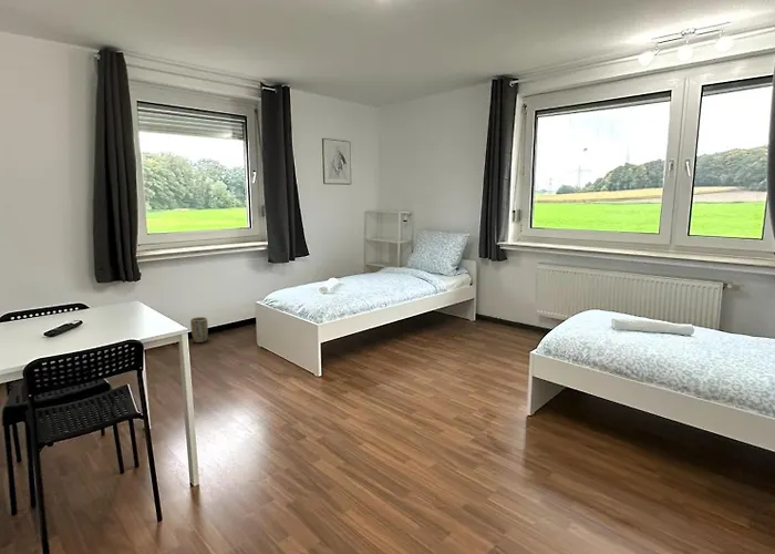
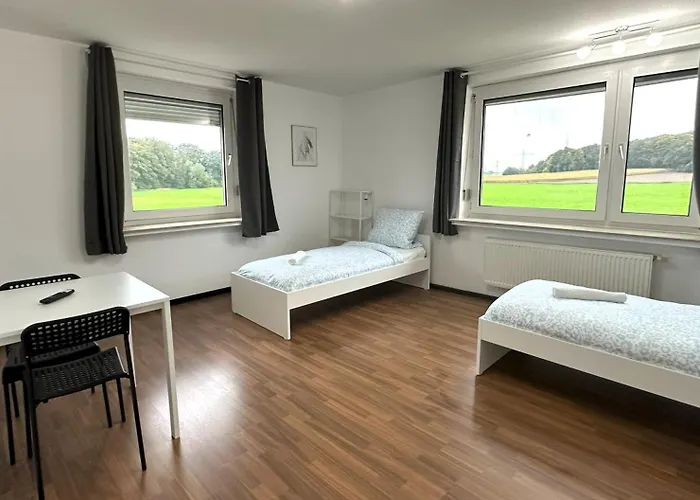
- plant pot (199, 329)
